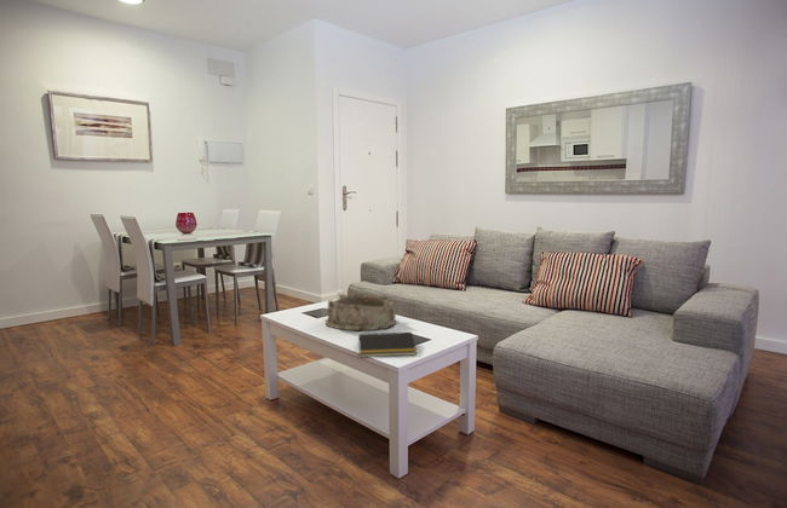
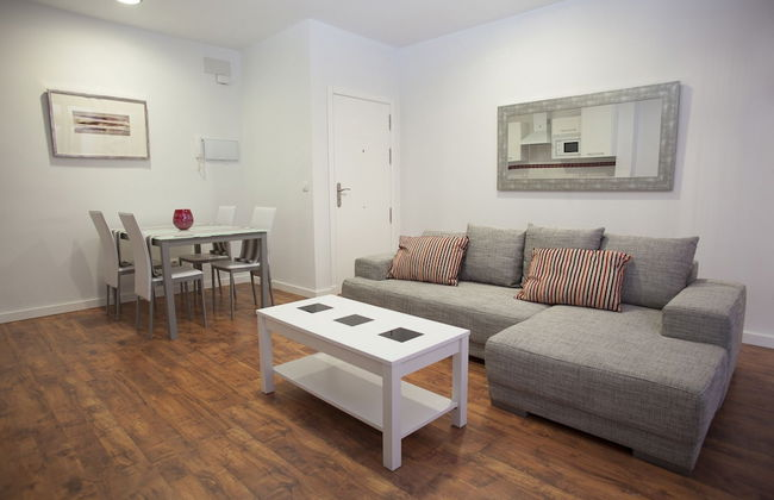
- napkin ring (360, 310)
- notepad (386, 344)
